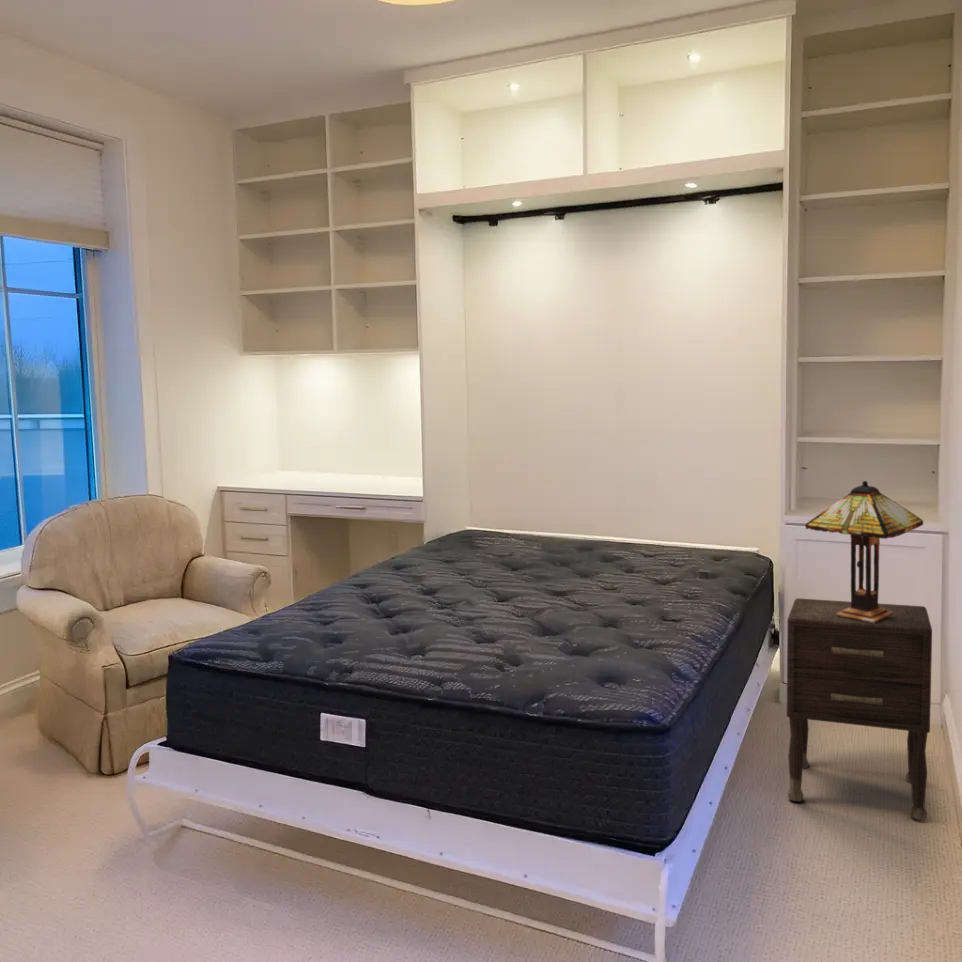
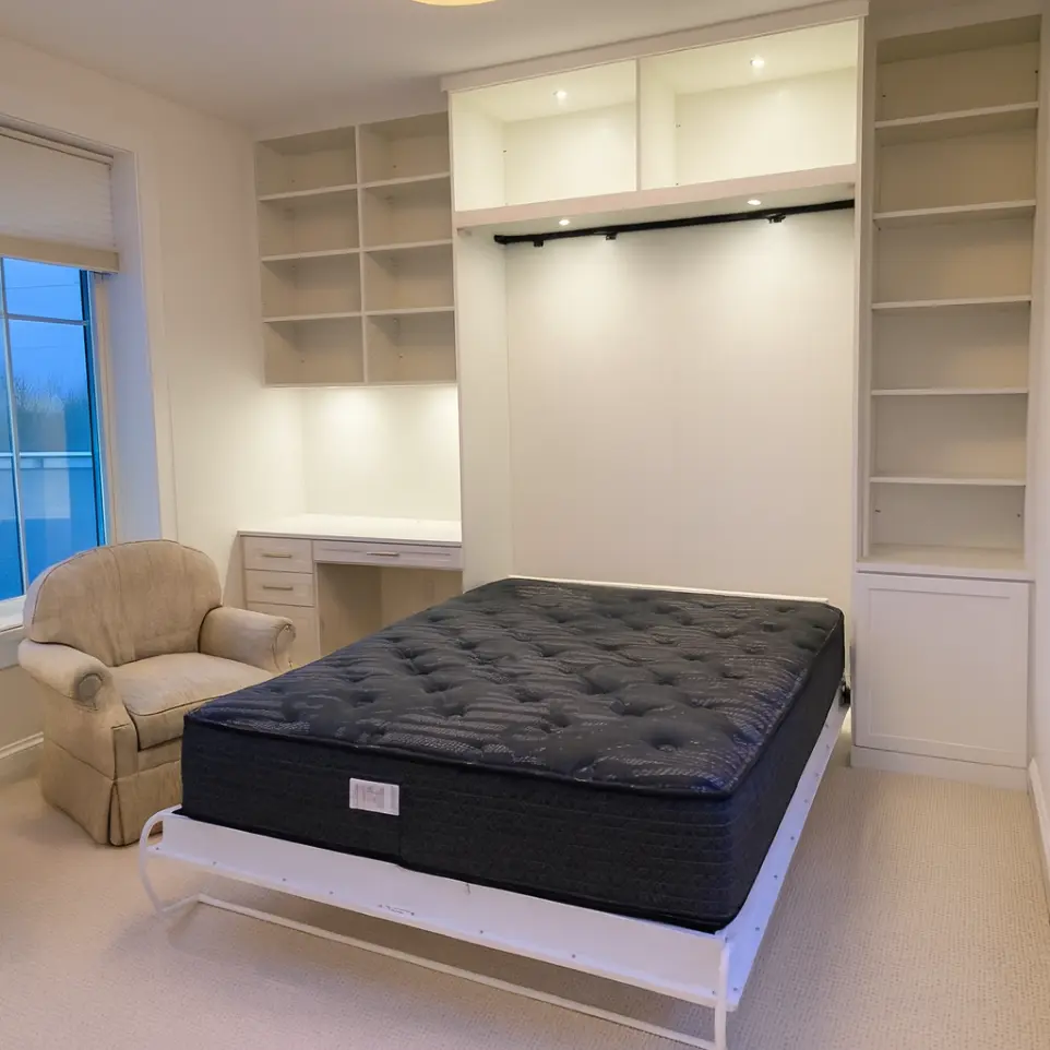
- nightstand (856, 702)
- table lamp (863, 548)
